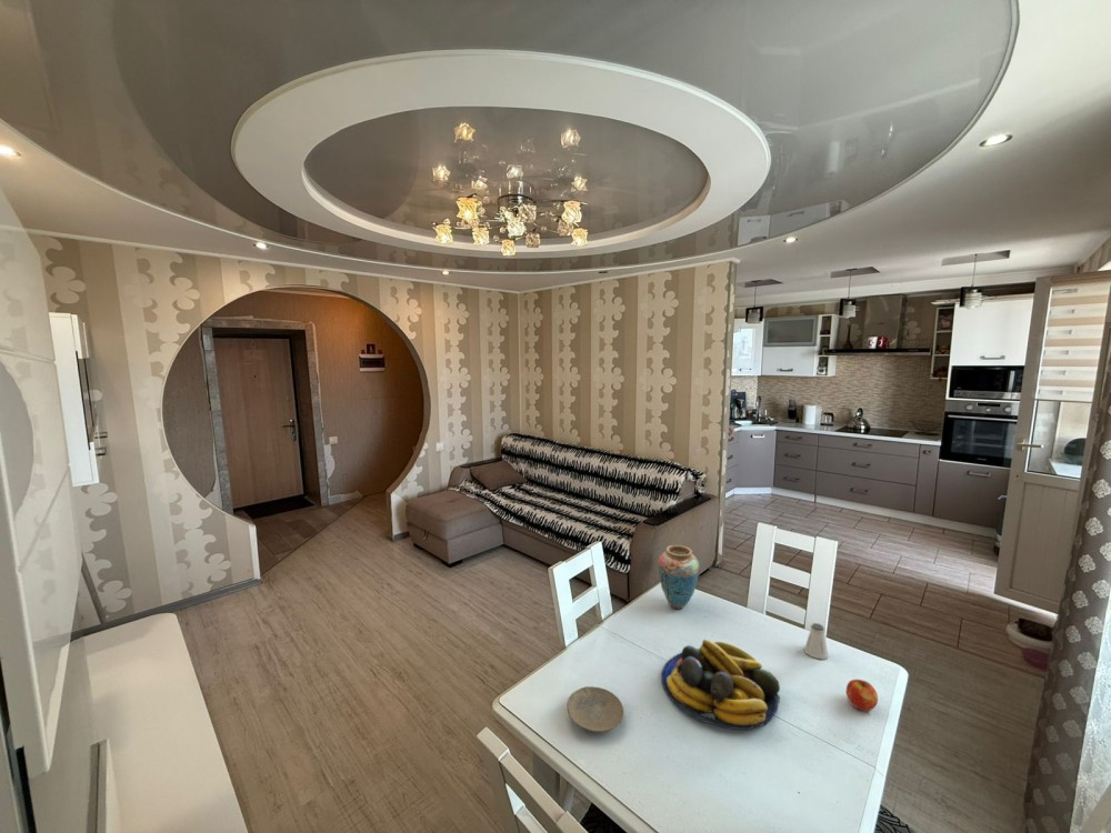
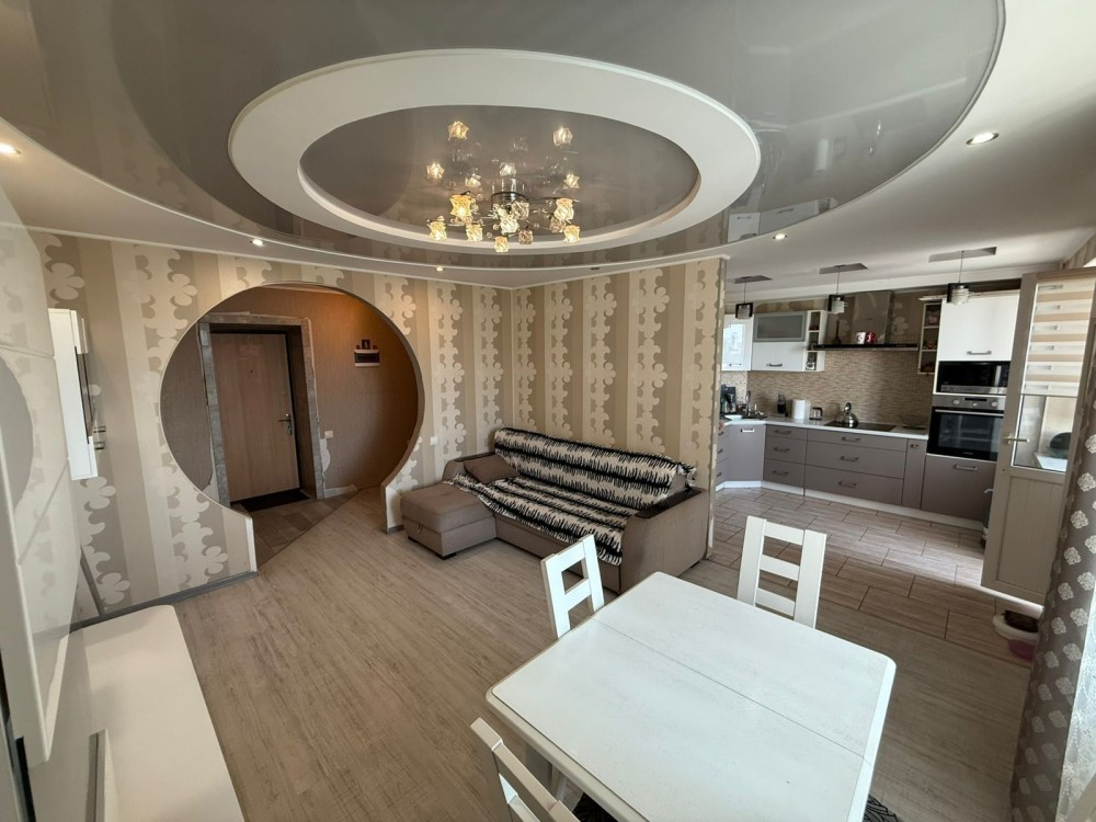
- fruit bowl (718, 669)
- saltshaker (817, 639)
- vase (678, 578)
- apple (861, 693)
- plate (594, 711)
